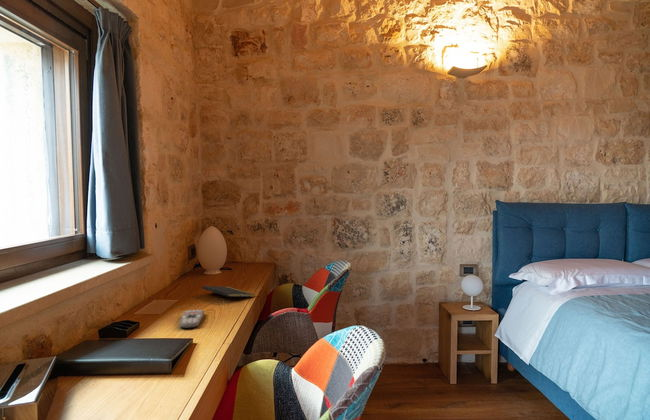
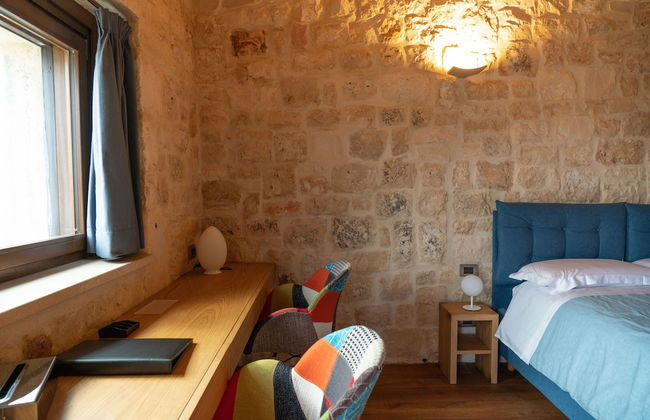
- notepad (228, 291)
- remote control (191, 318)
